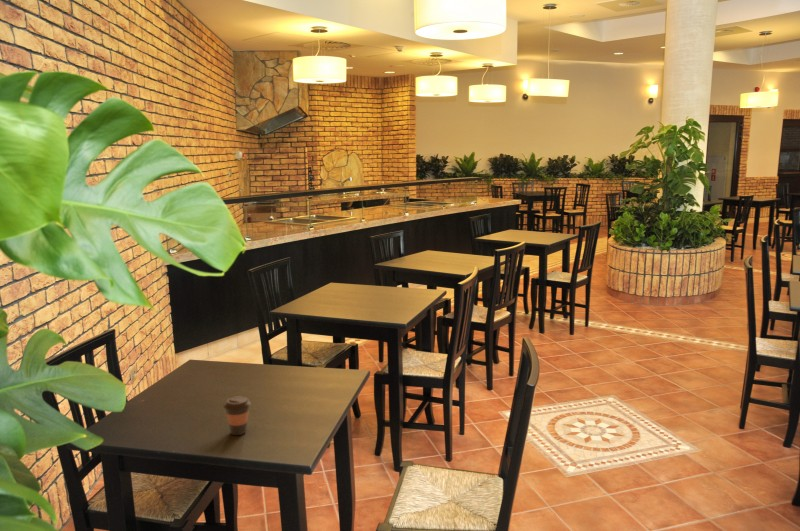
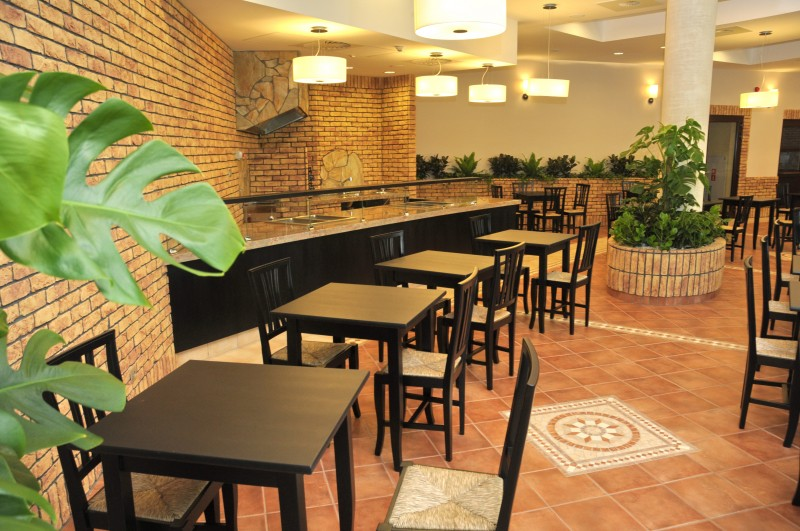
- coffee cup (237, 416)
